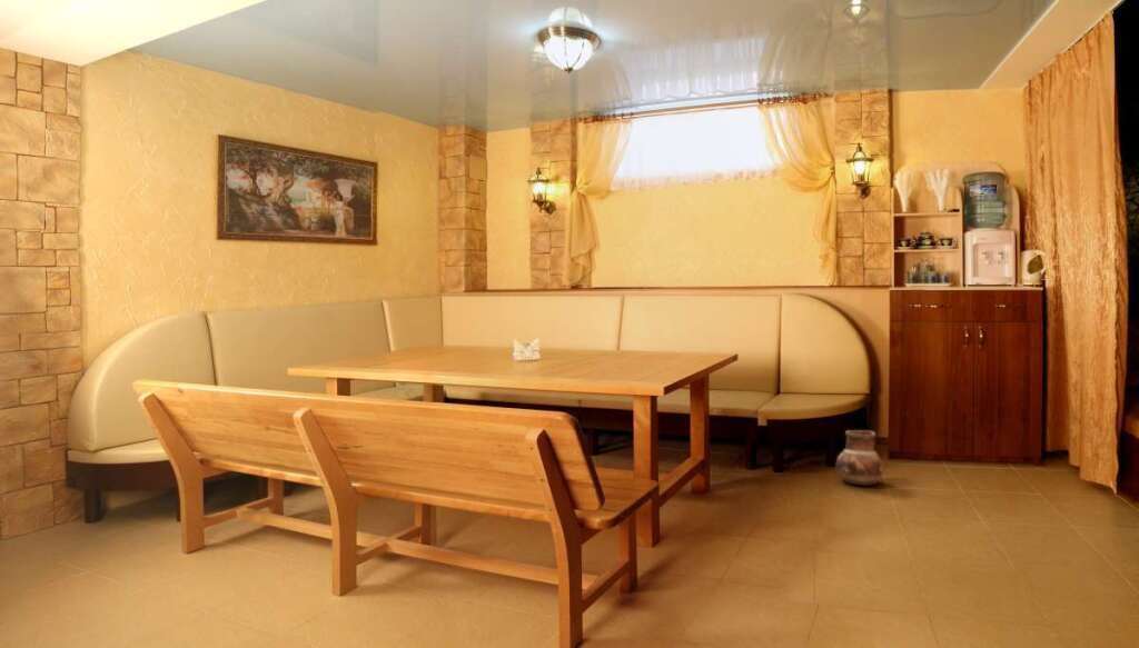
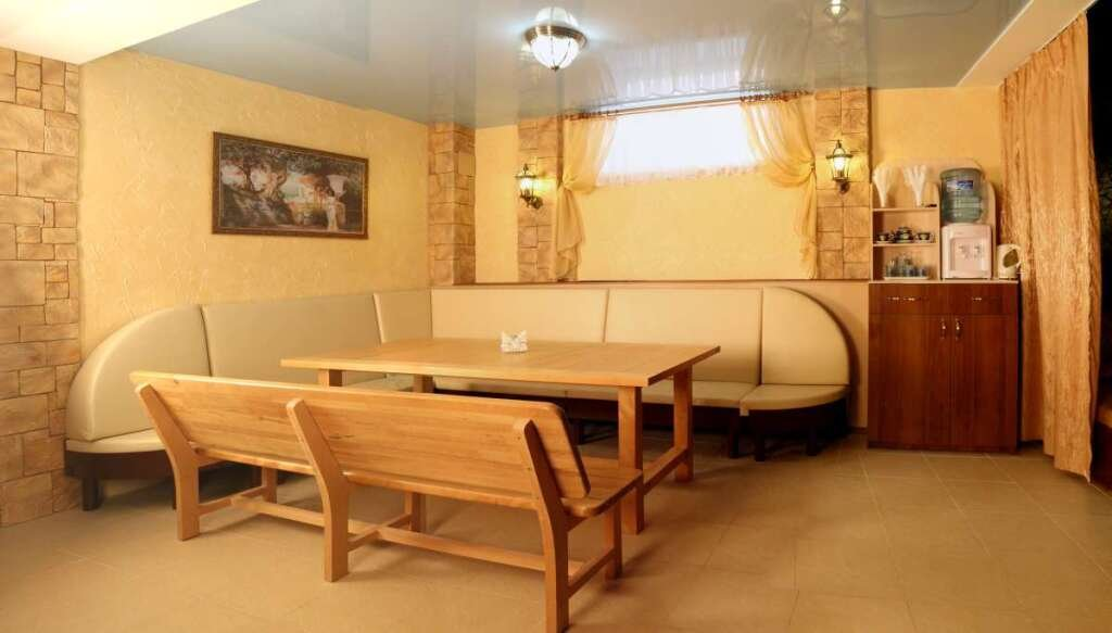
- ceramic pot (859, 457)
